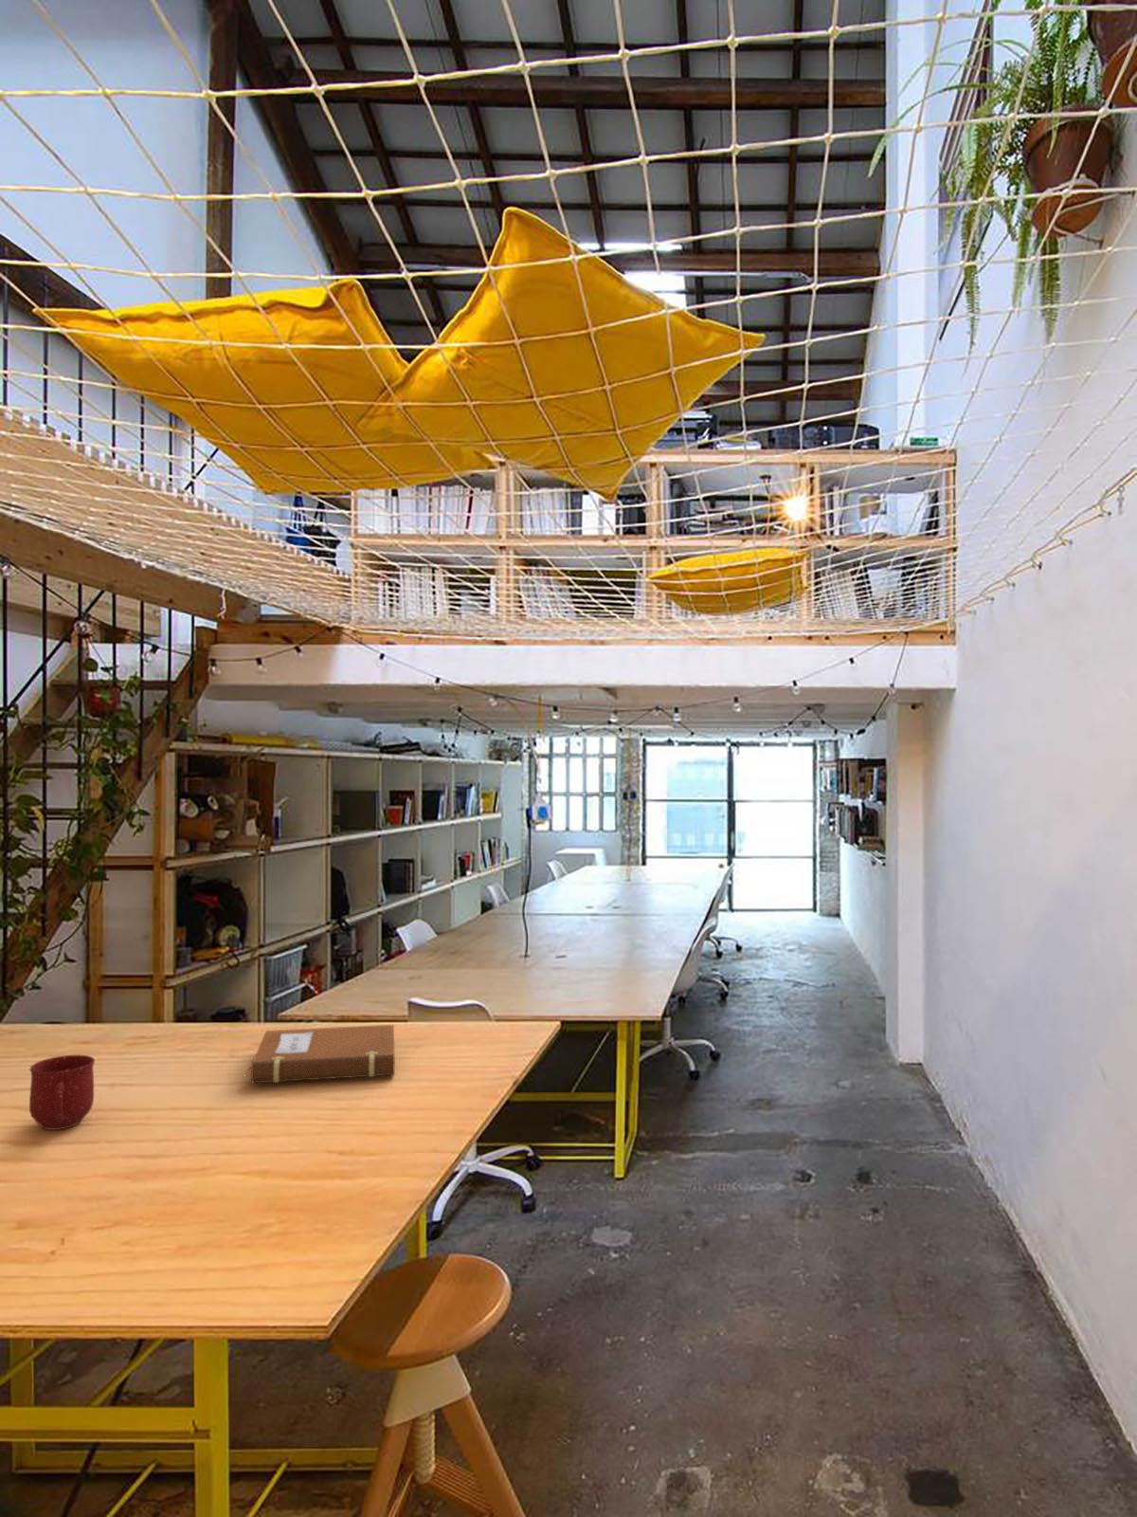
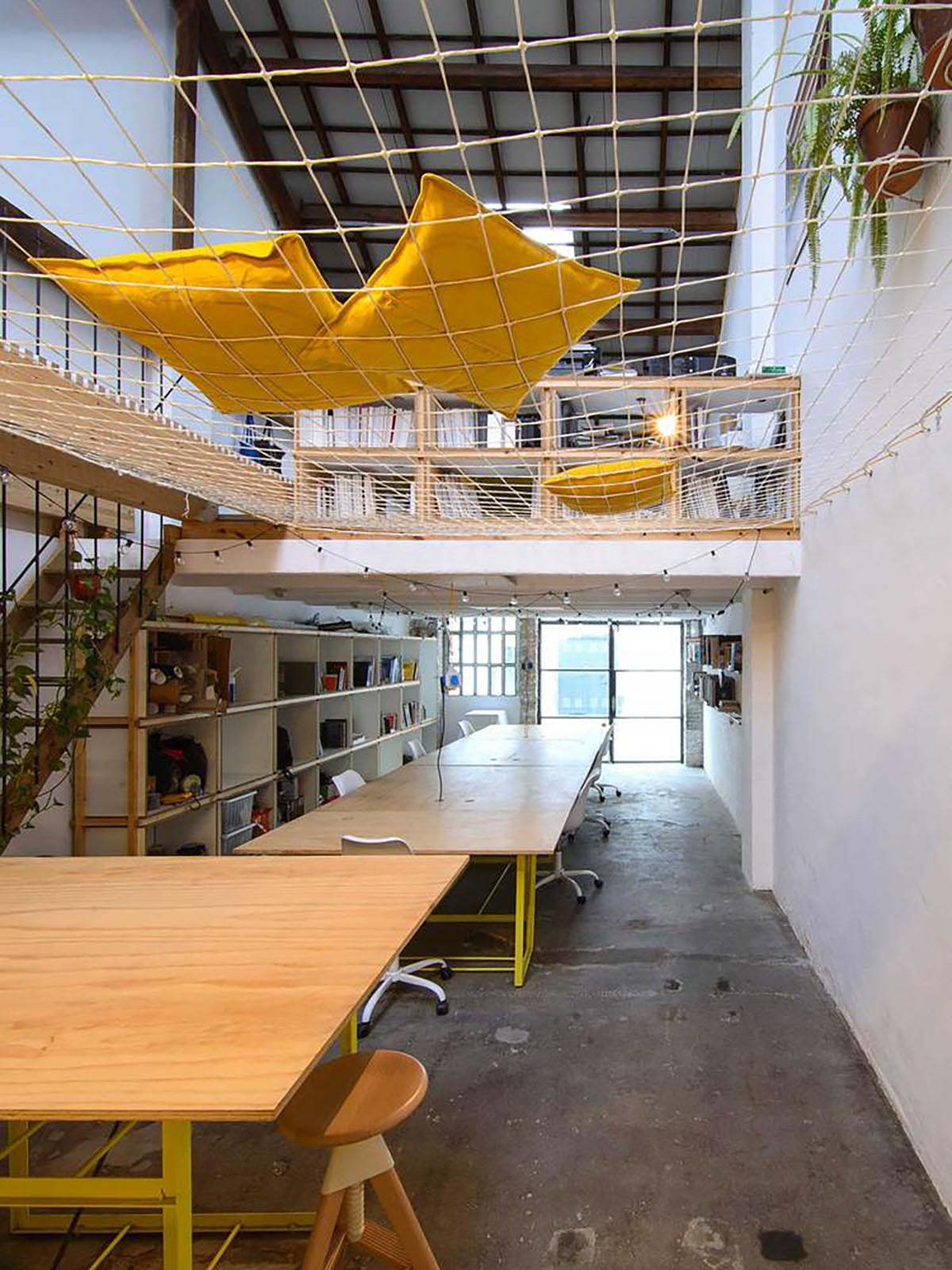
- mug (62, 1097)
- notebook (324, 1052)
